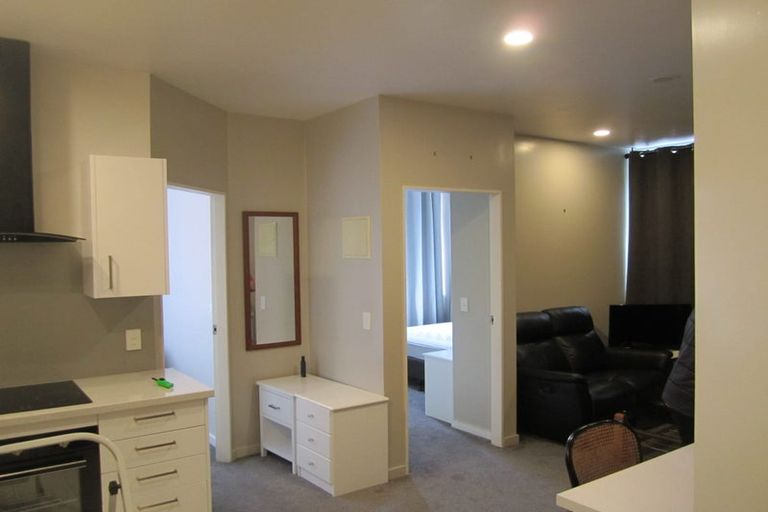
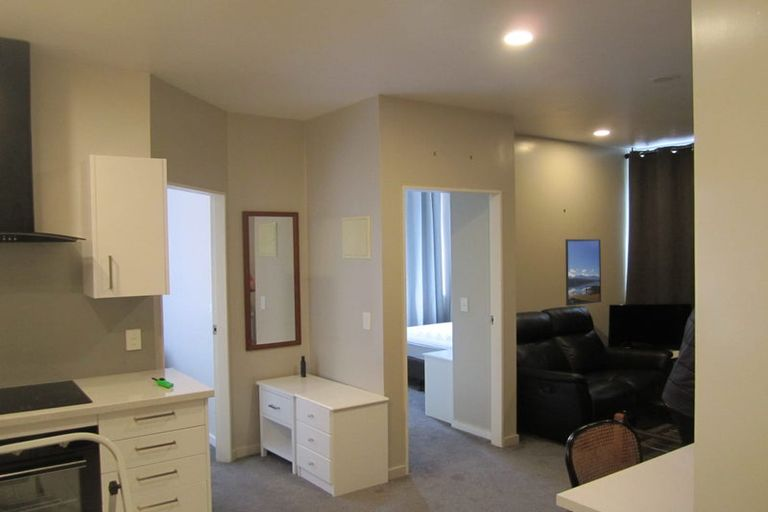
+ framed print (583, 271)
